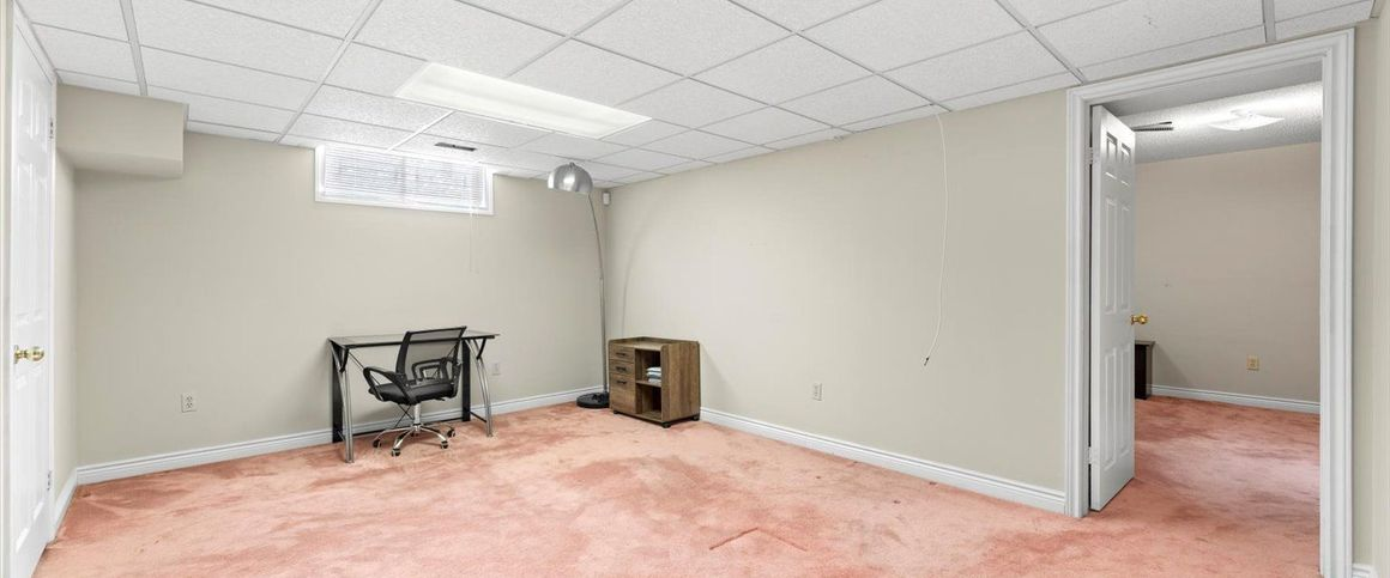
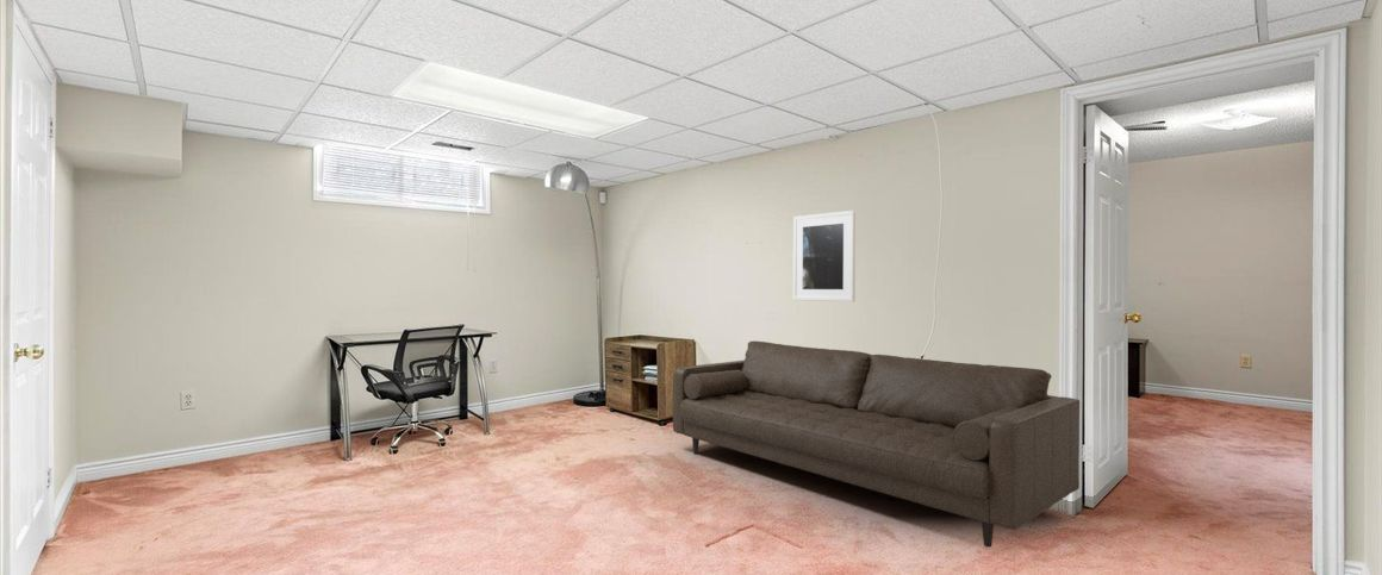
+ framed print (822, 257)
+ sofa (842, 415)
